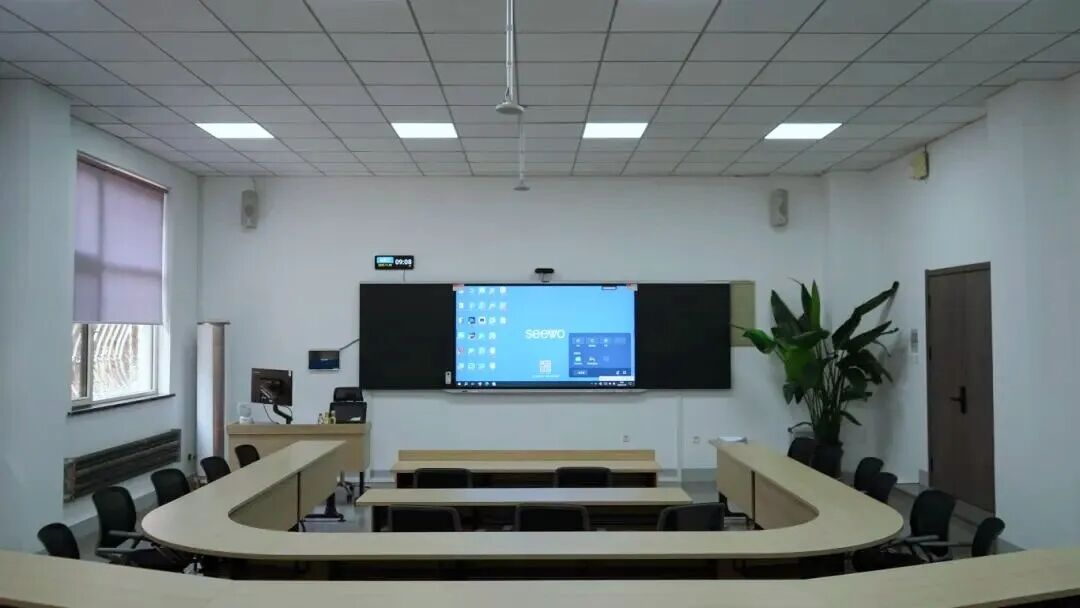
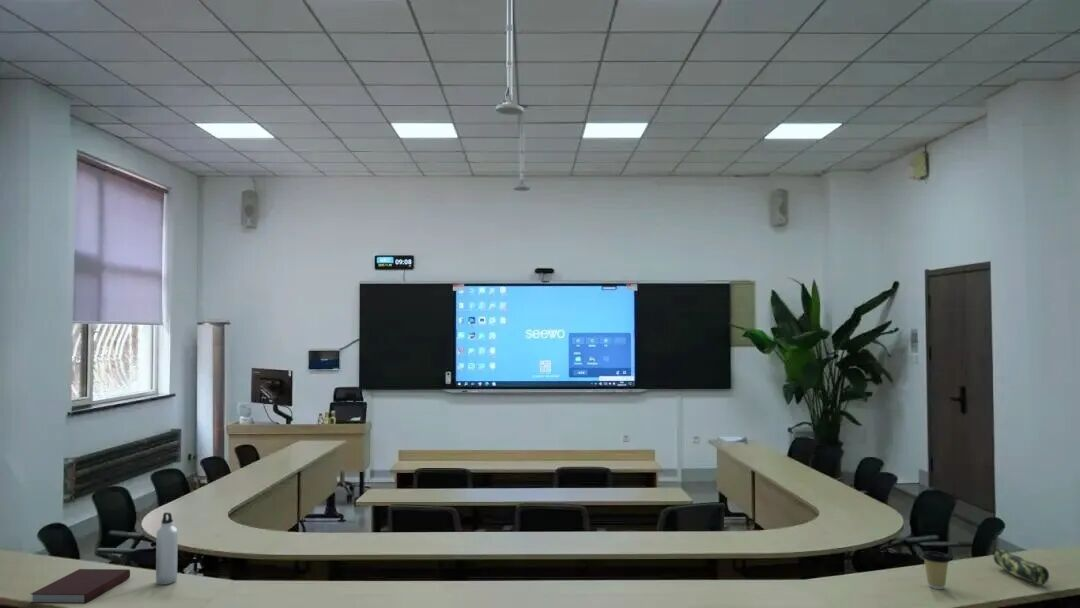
+ pencil case (1019, 566)
+ notebook (82, 585)
+ water bottle (166, 546)
+ coffee cup (936, 569)
